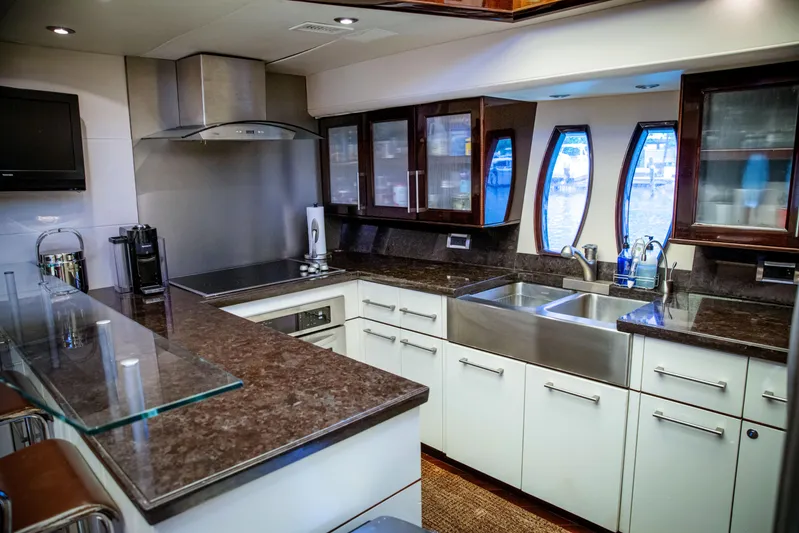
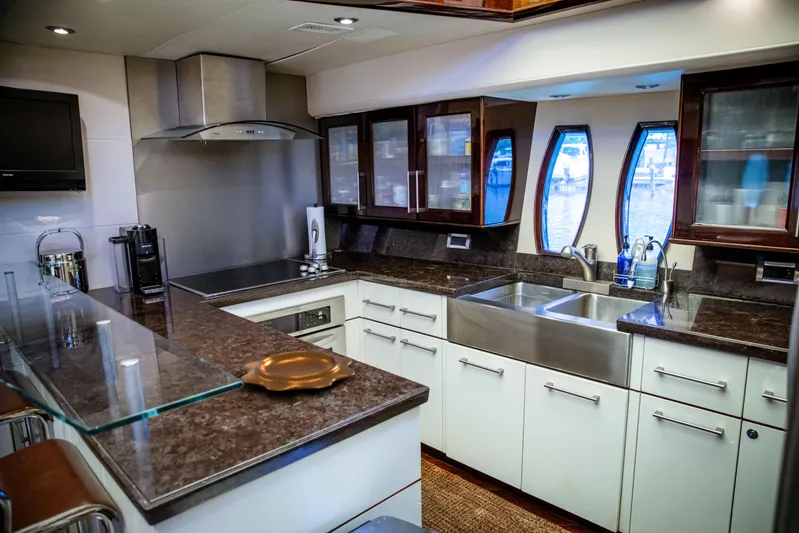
+ decorative bowl (299, 368)
